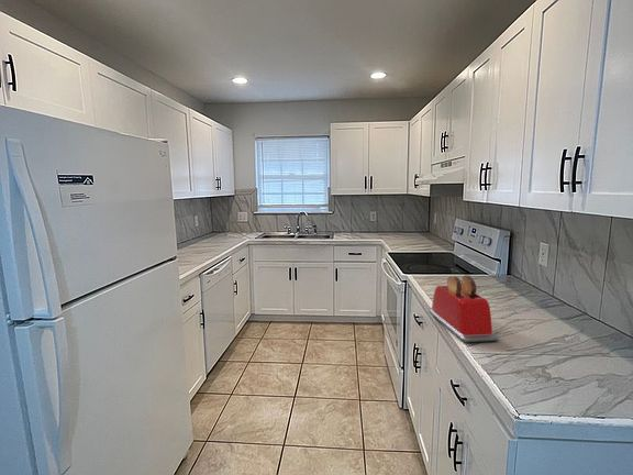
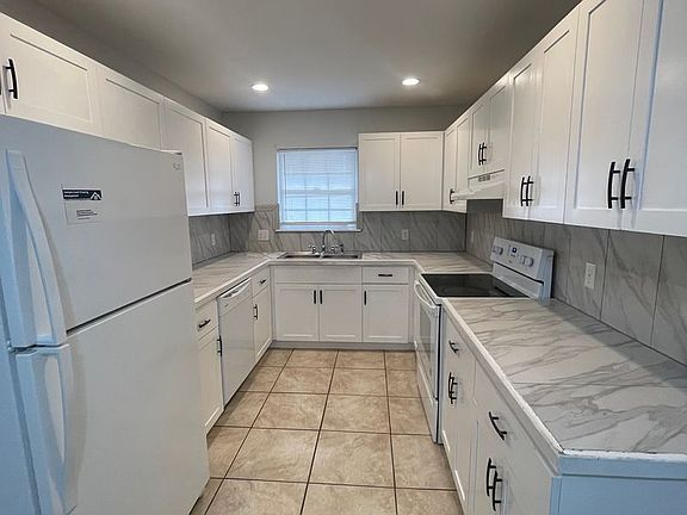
- toaster (459, 300)
